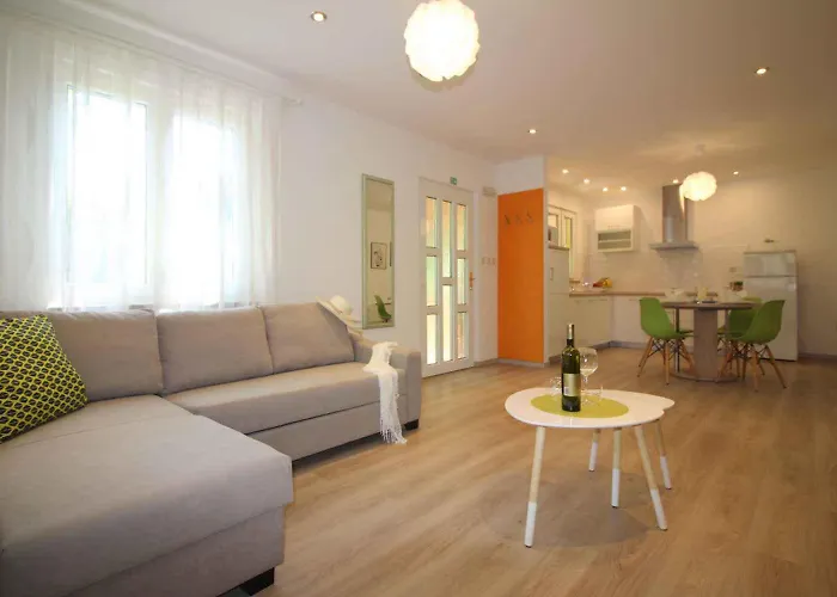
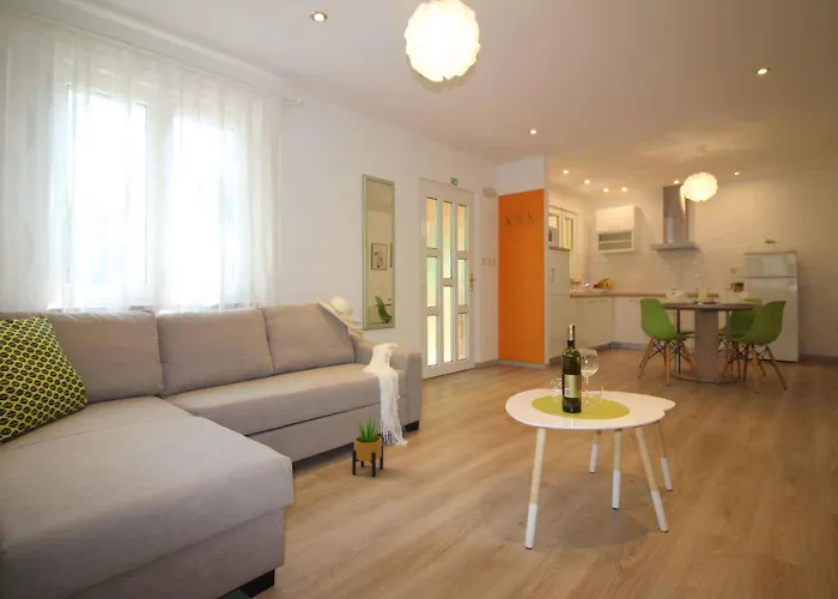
+ potted plant (368, 443)
